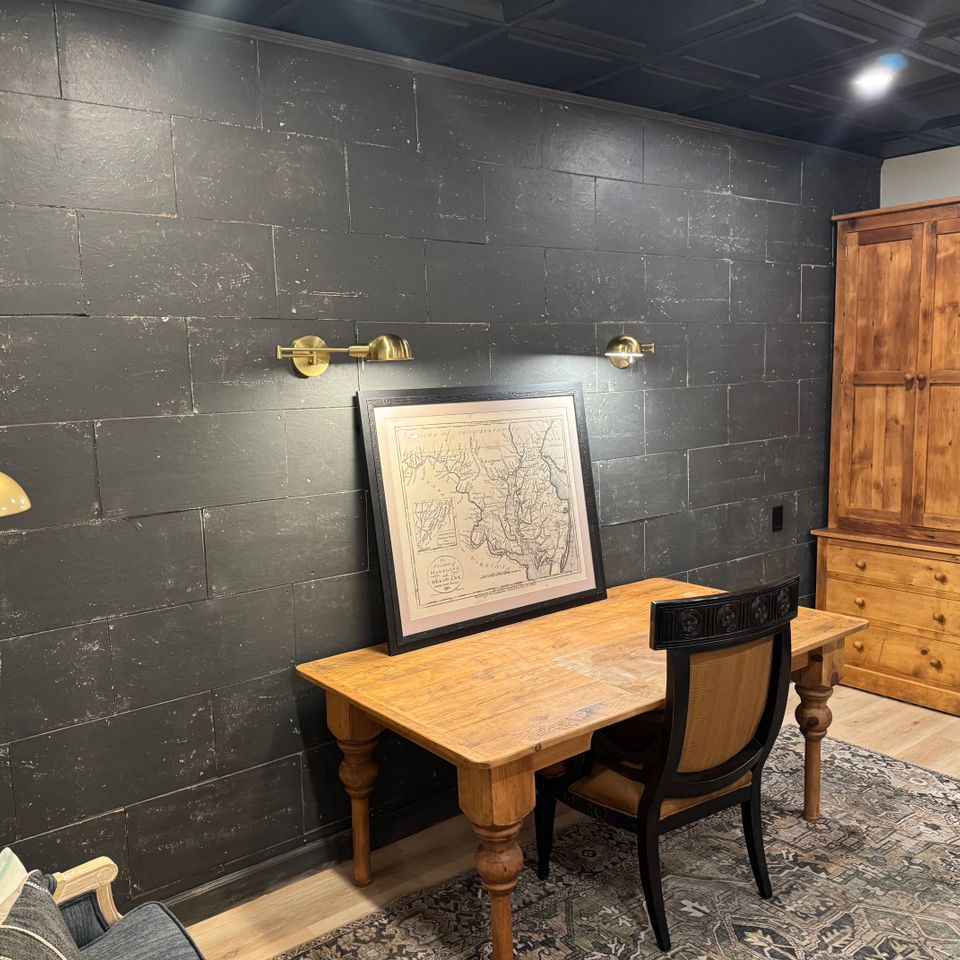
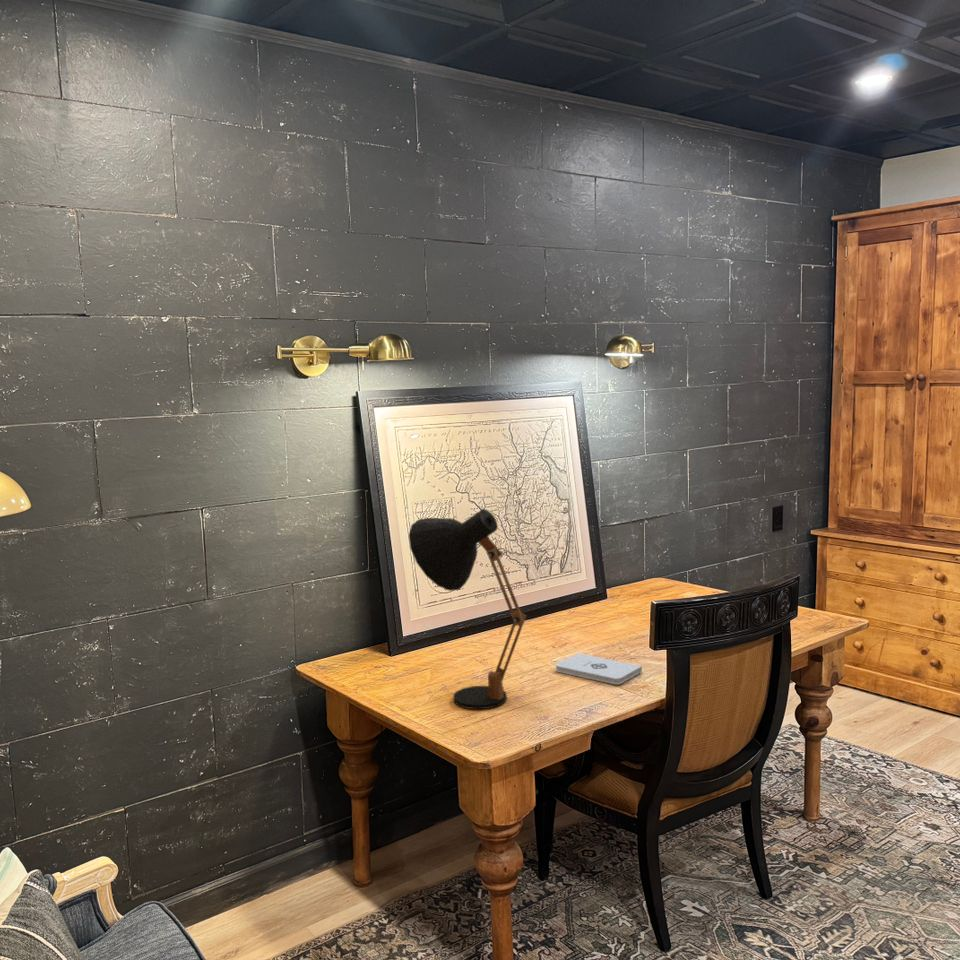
+ desk lamp (459, 589)
+ notepad (597, 668)
